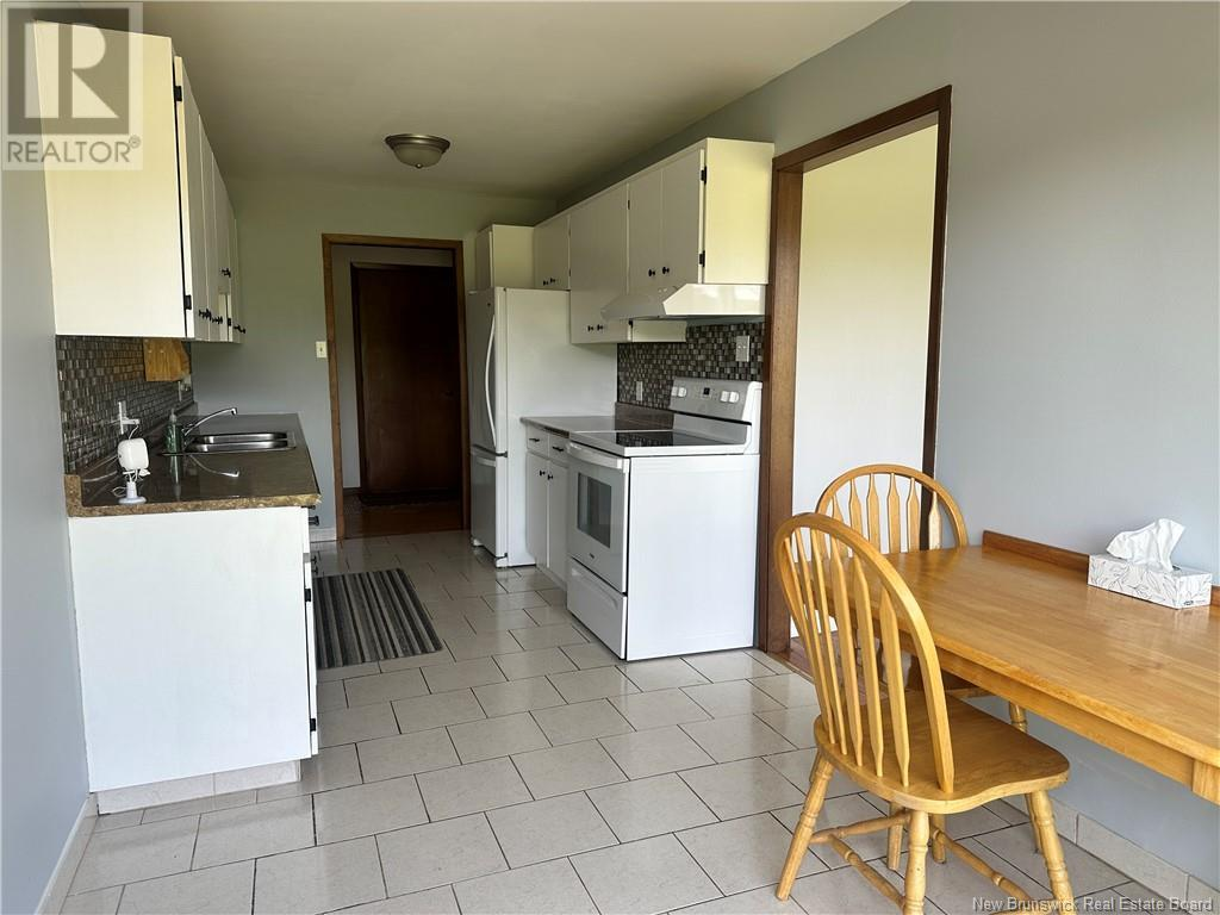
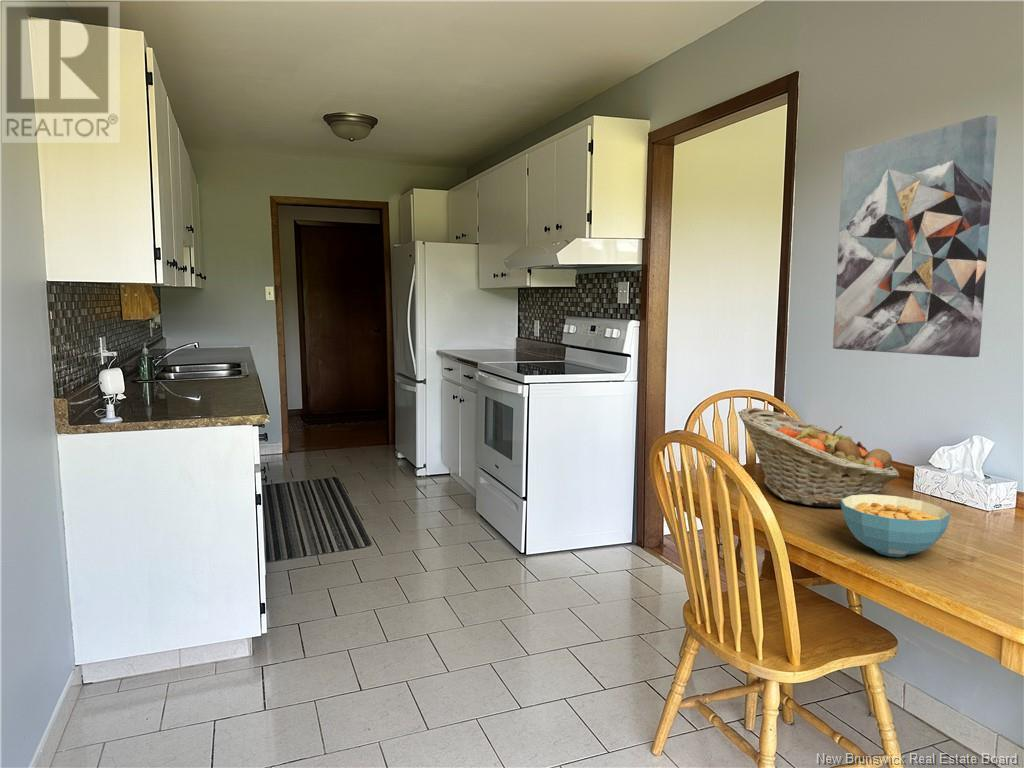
+ fruit basket (813, 453)
+ wall art (905, 246)
+ cereal bowl (891, 529)
